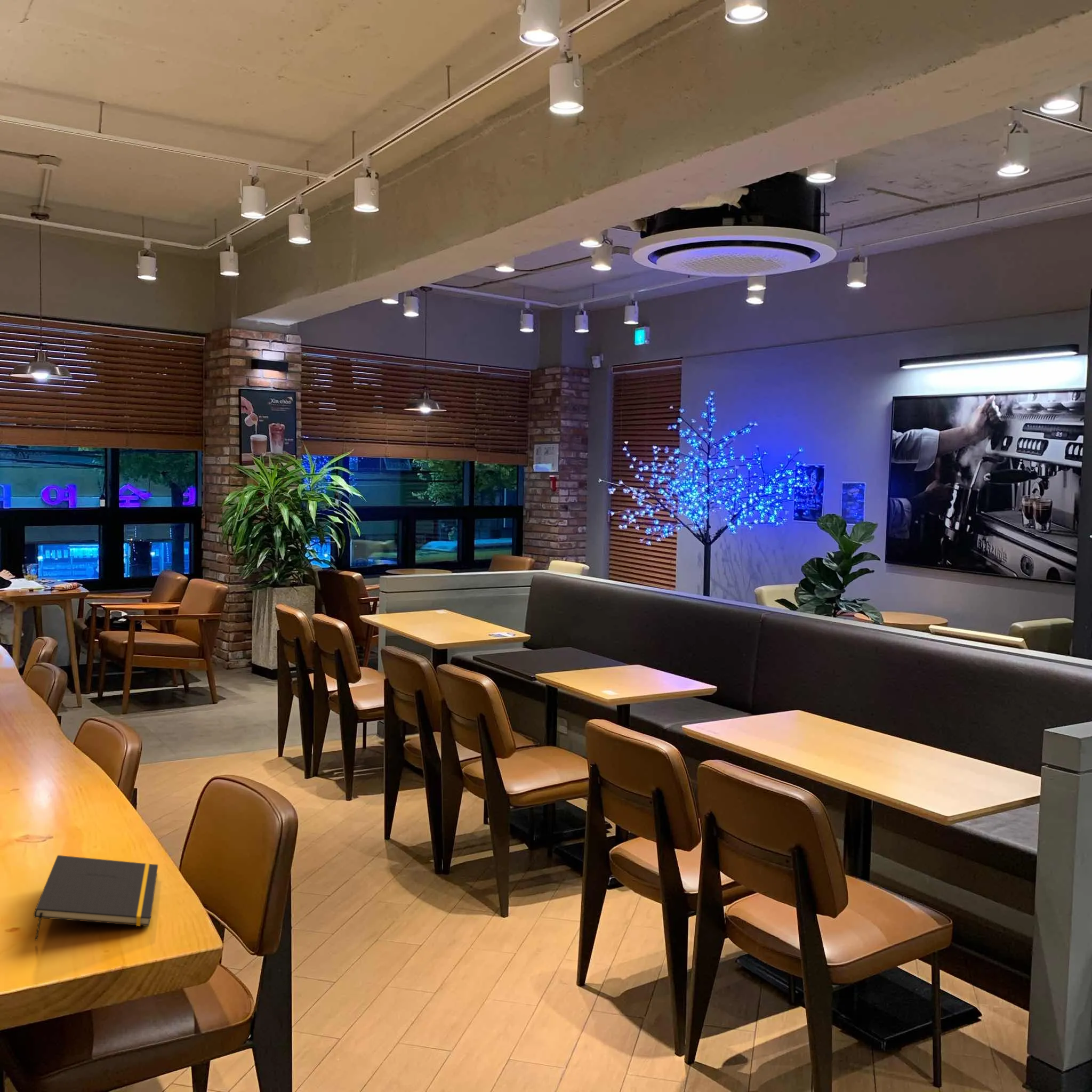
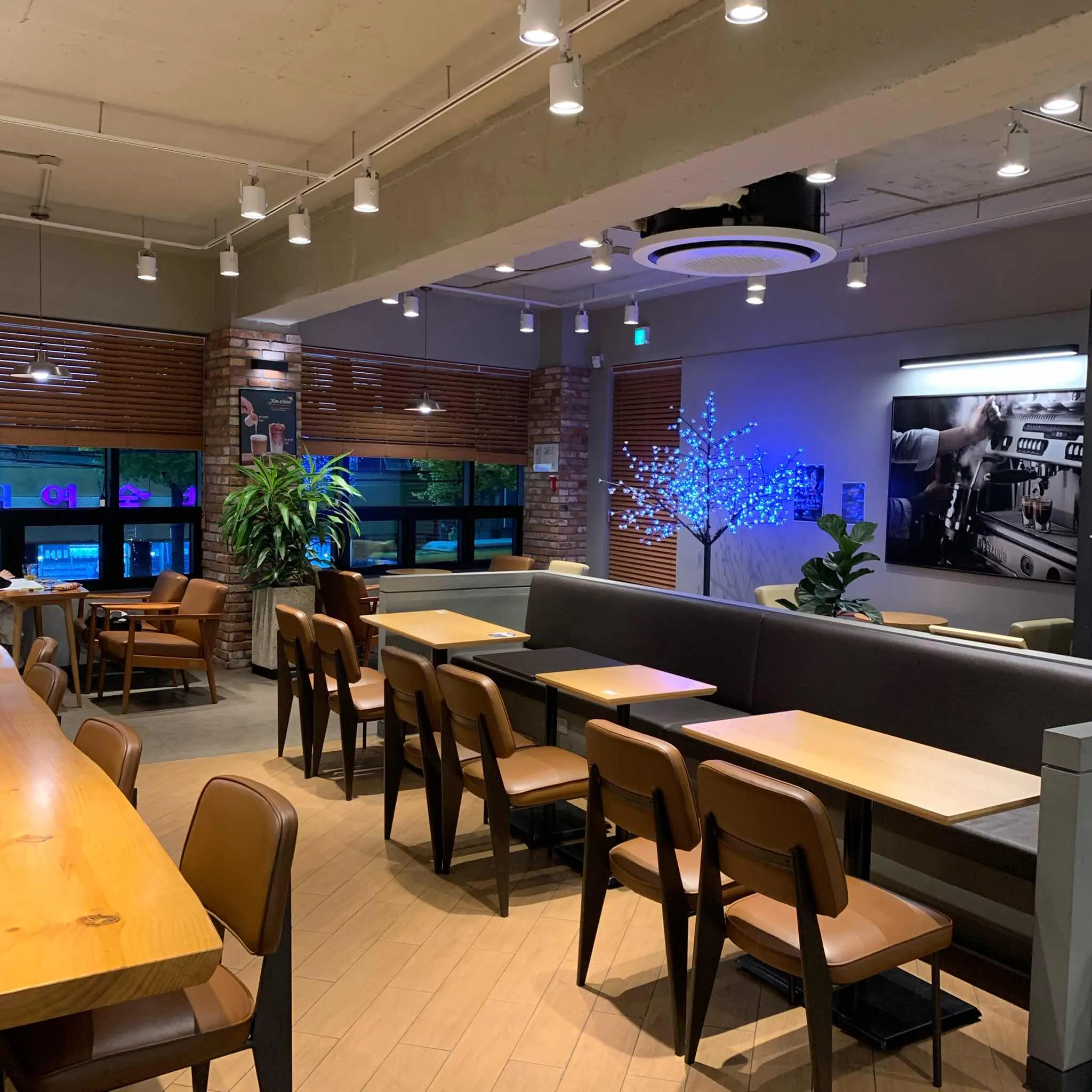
- notepad (101, 889)
